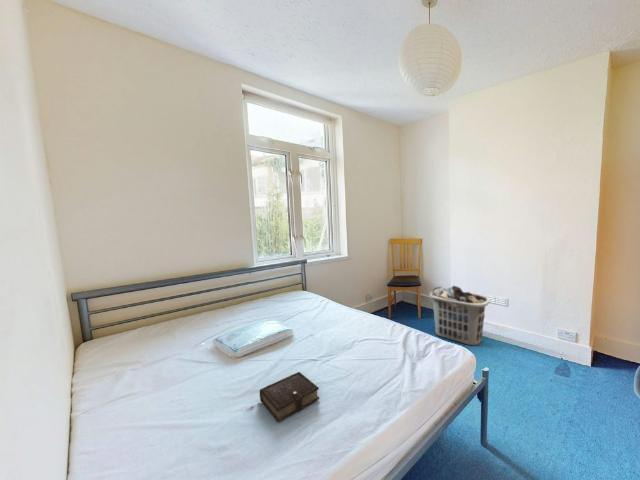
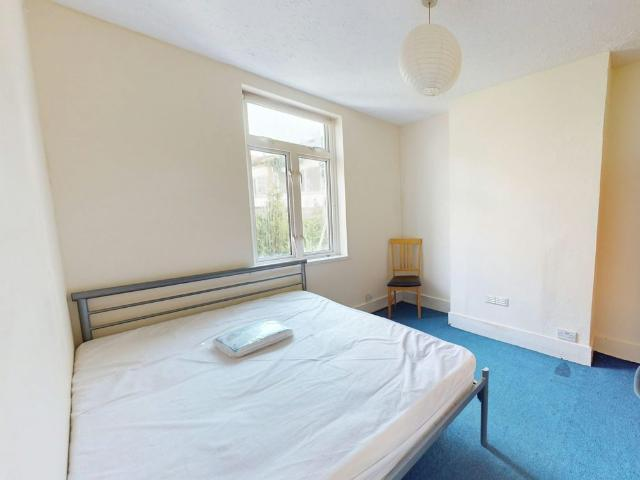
- clothes hamper (458, 312)
- book (282, 397)
